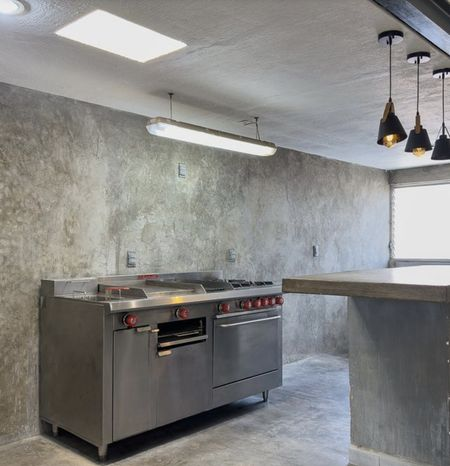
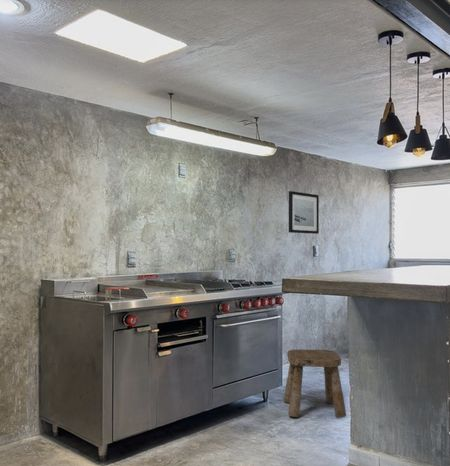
+ stool (325, 381)
+ wall art (304, 213)
